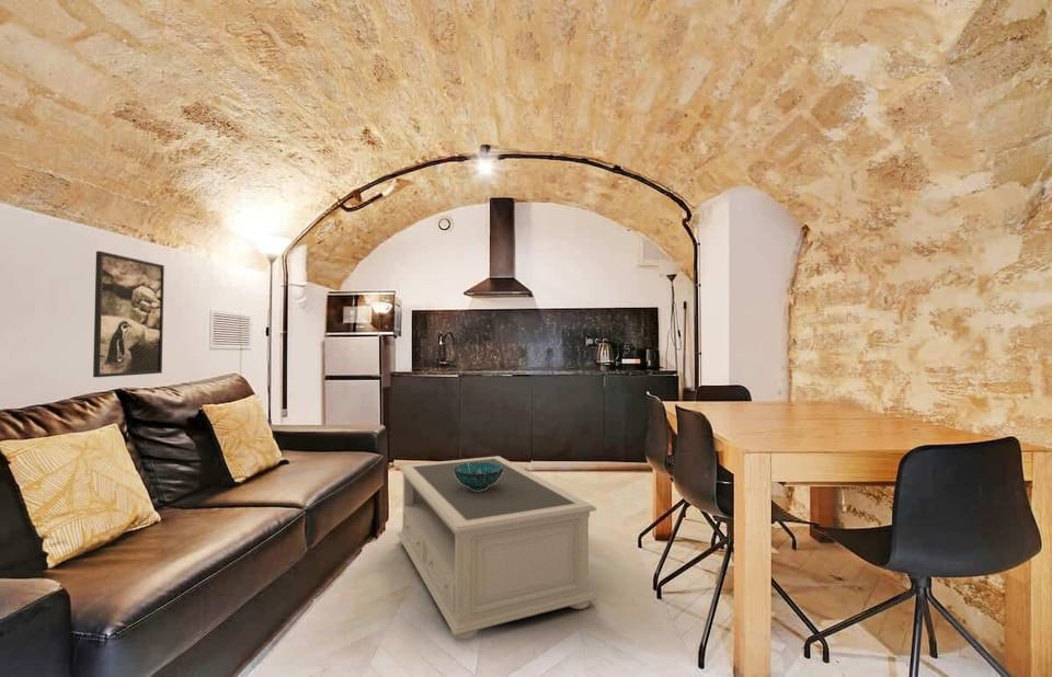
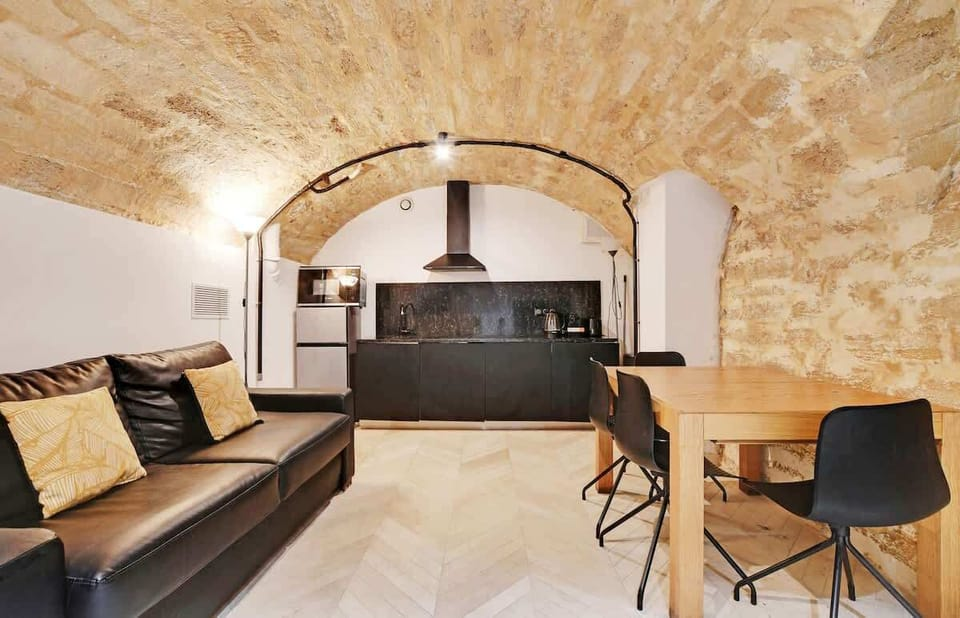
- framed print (132, 317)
- coffee table (482, 526)
- decorative bowl (478, 477)
